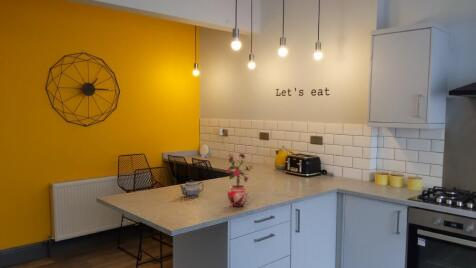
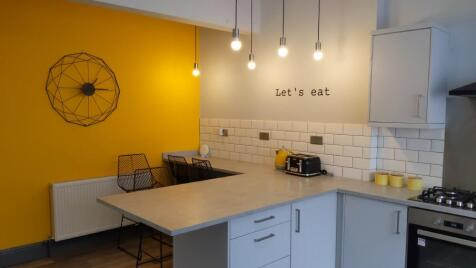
- teapot (191, 188)
- potted plant (237, 178)
